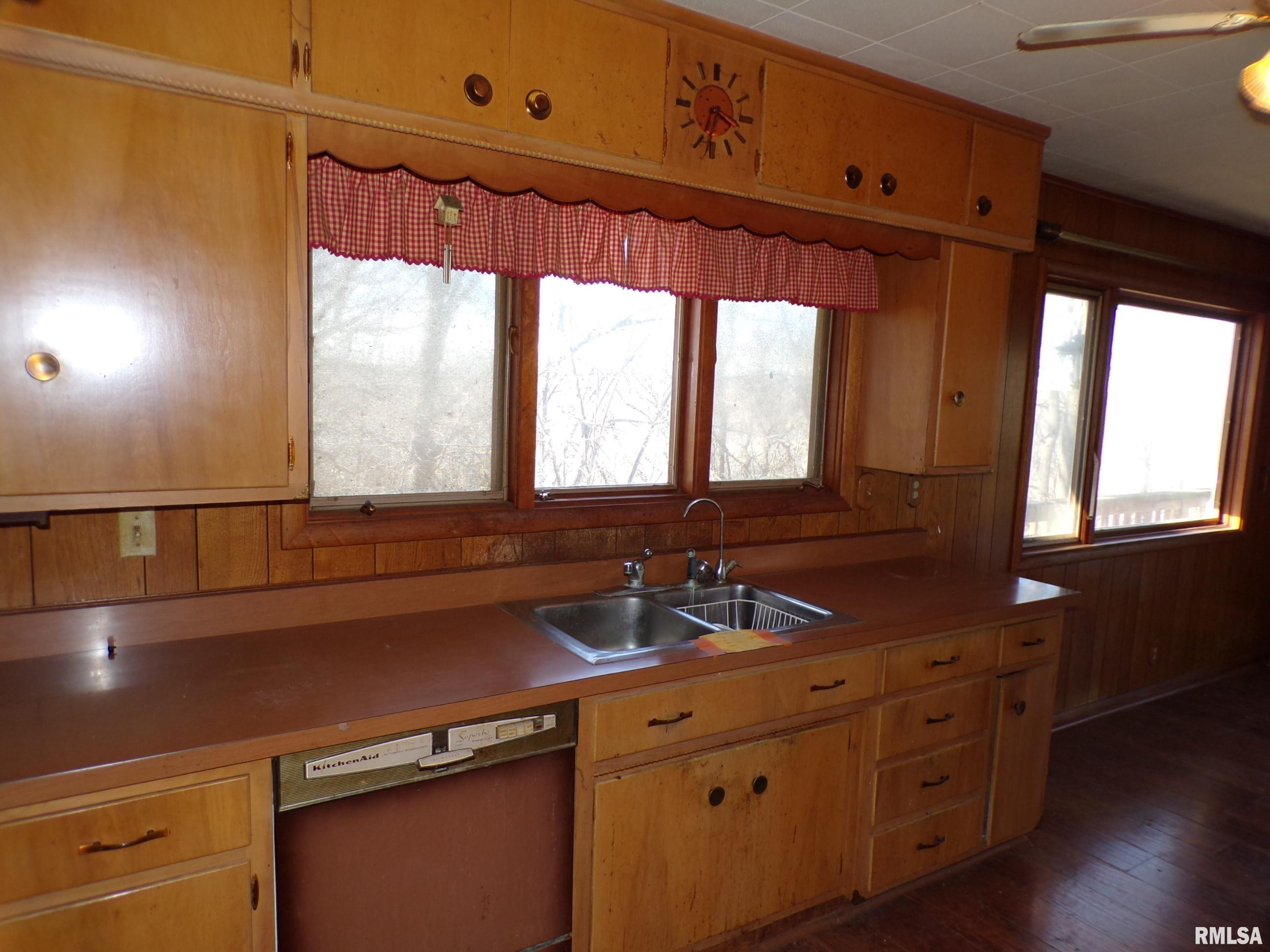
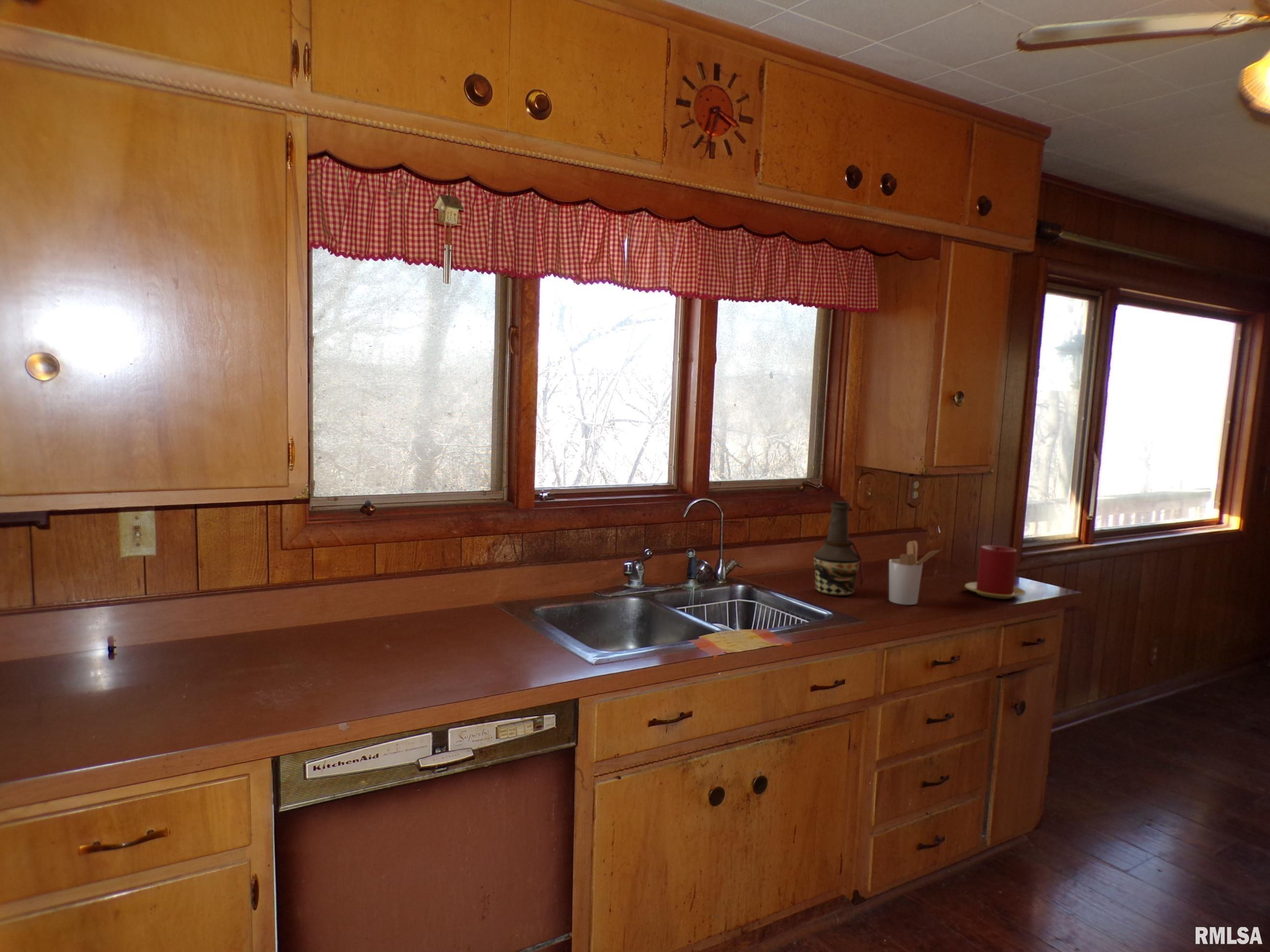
+ bottle (840, 547)
+ candle (996, 571)
+ utensil holder (913, 573)
